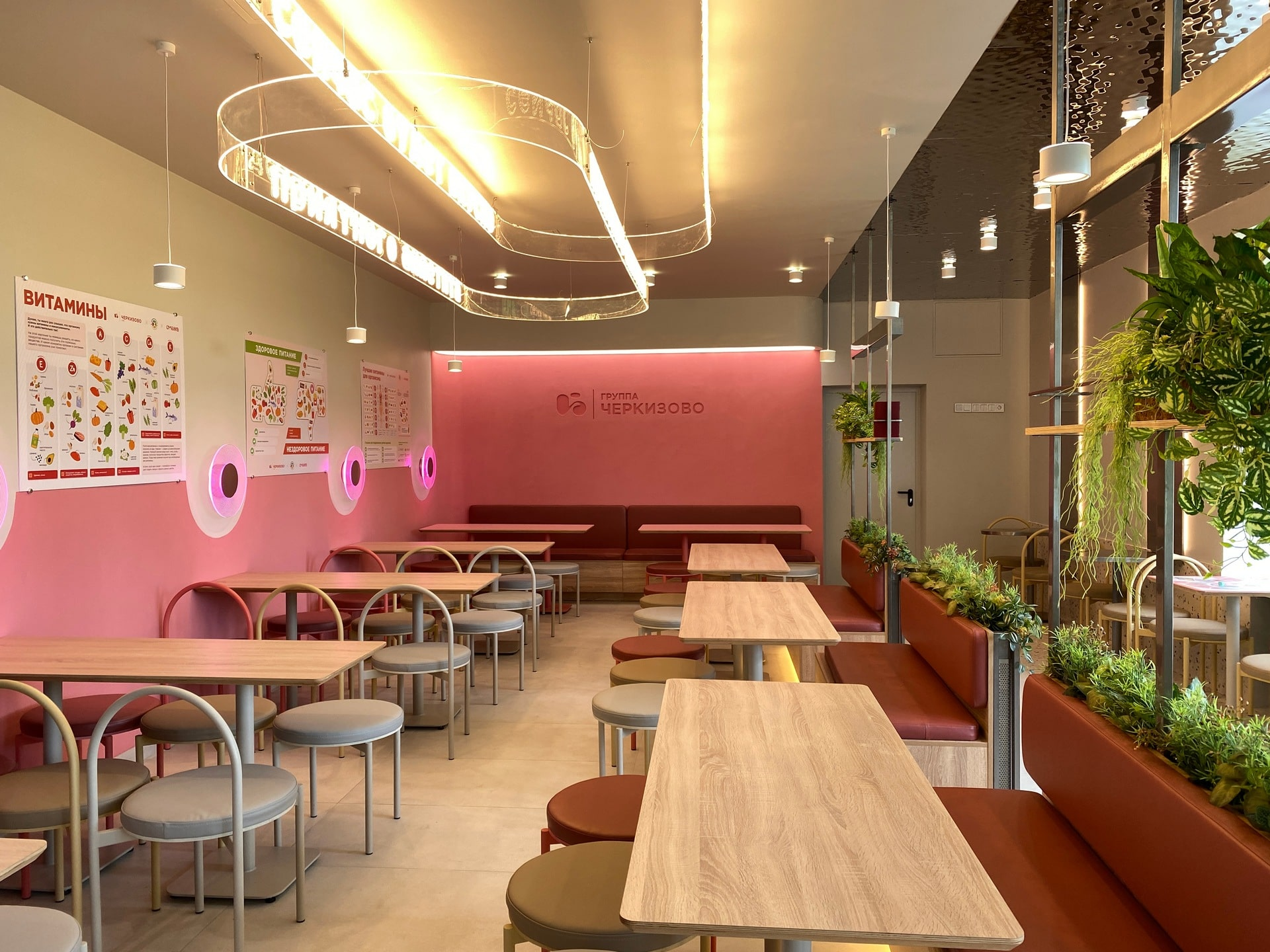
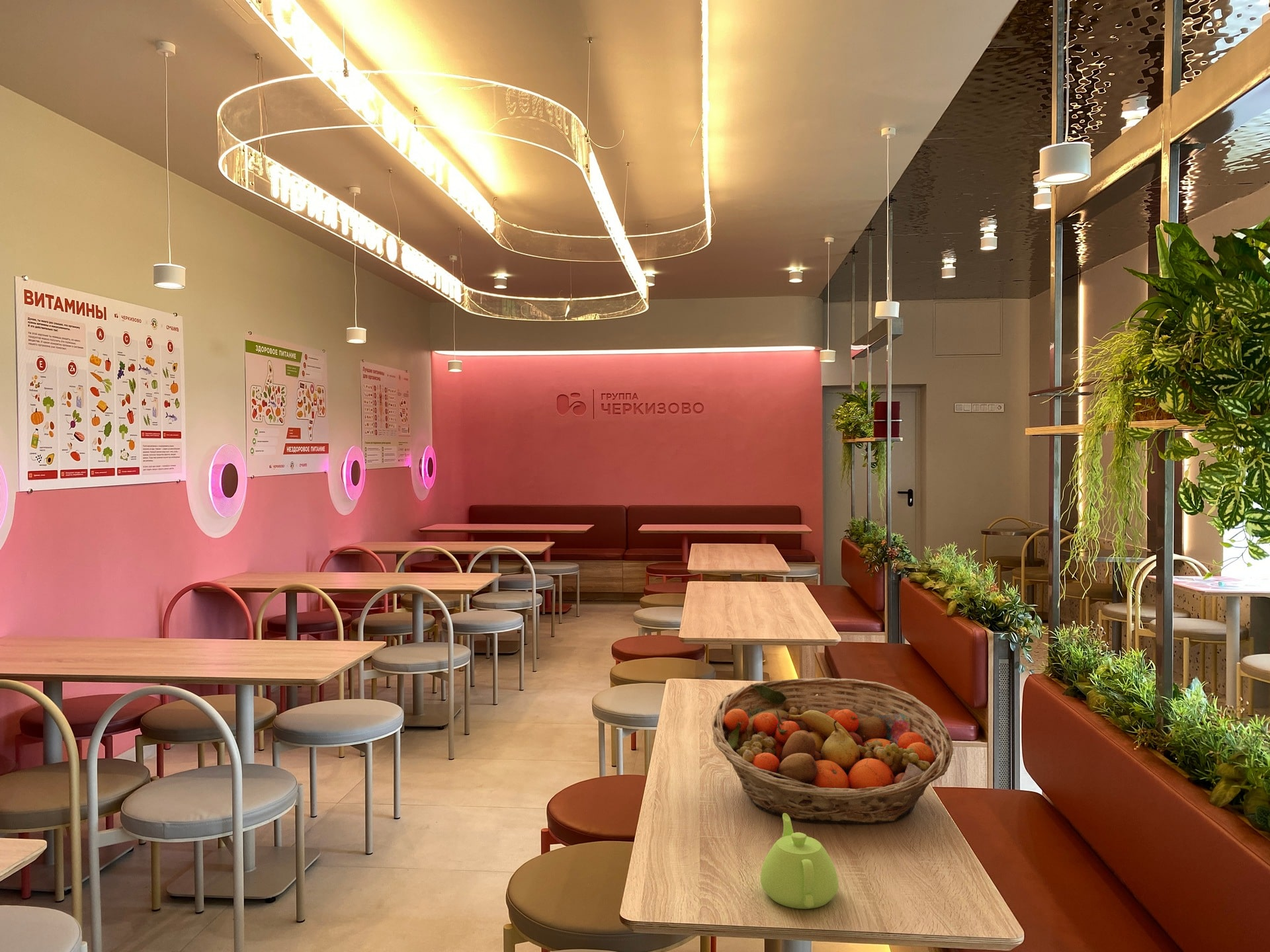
+ fruit basket (829, 747)
+ teapot (798, 861)
